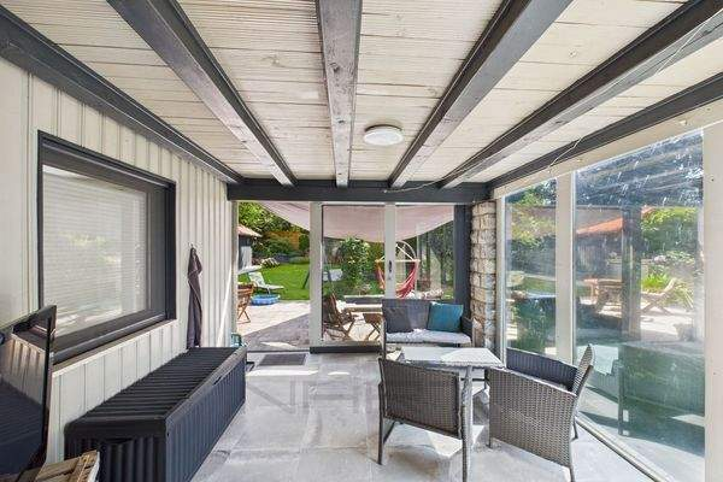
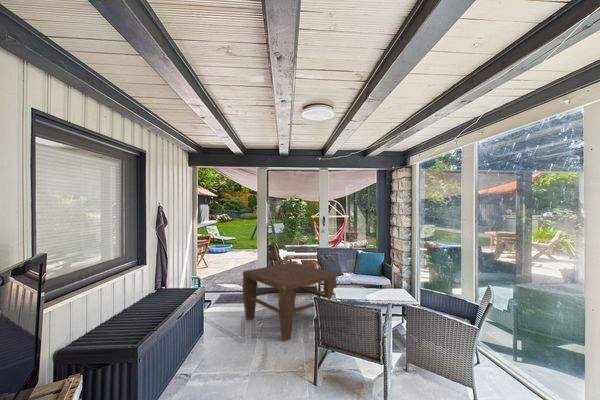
+ coffee table (289, 296)
